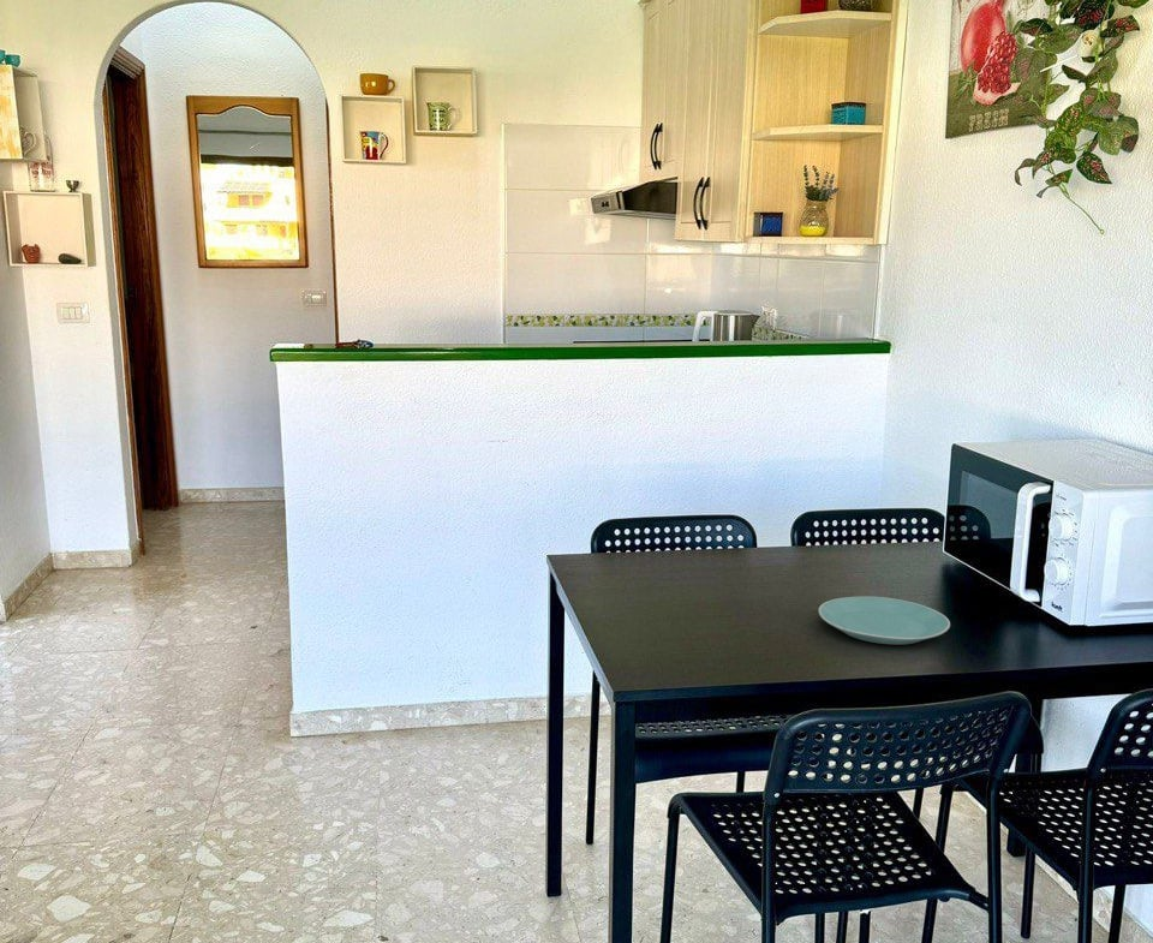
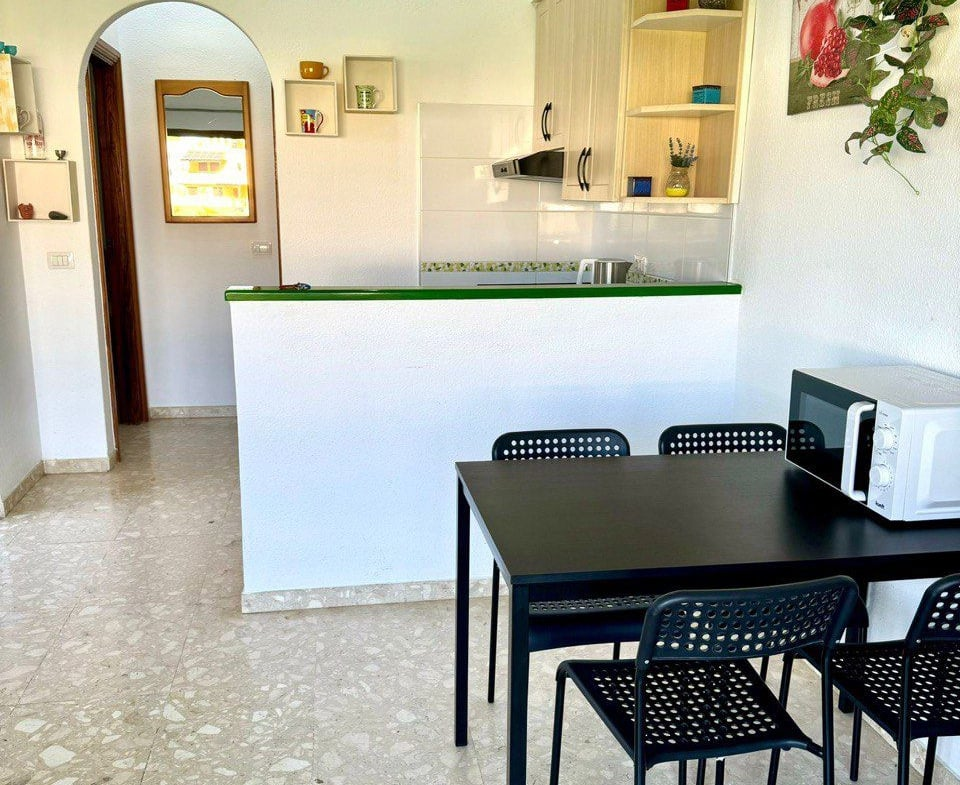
- plate (883, 622)
